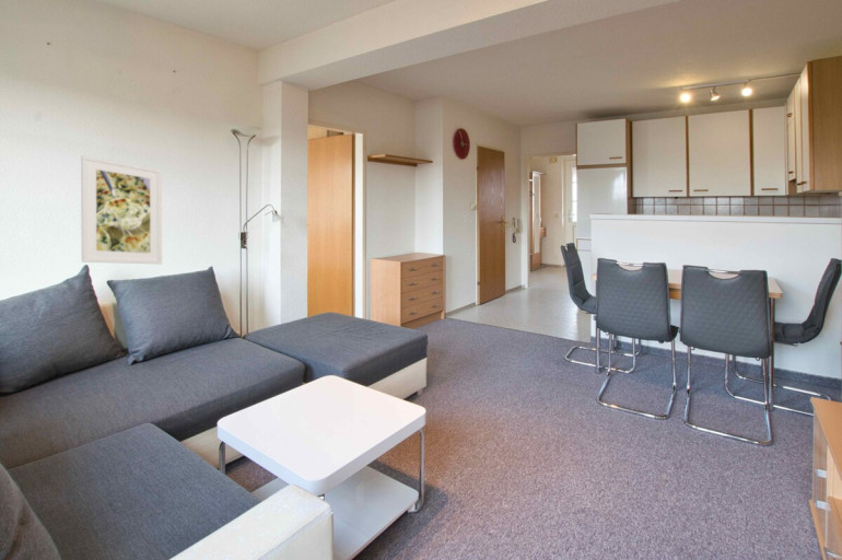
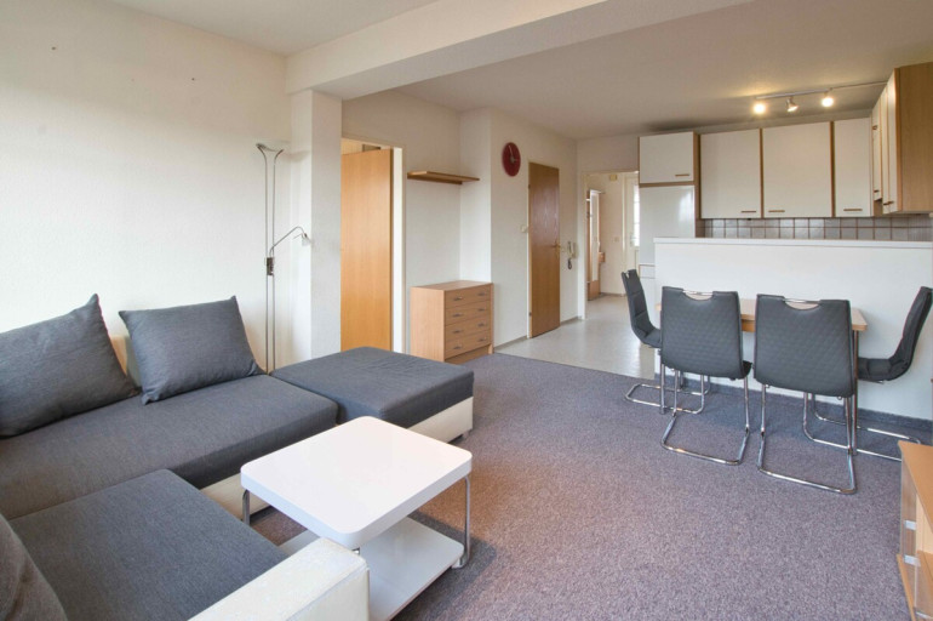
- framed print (124, 212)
